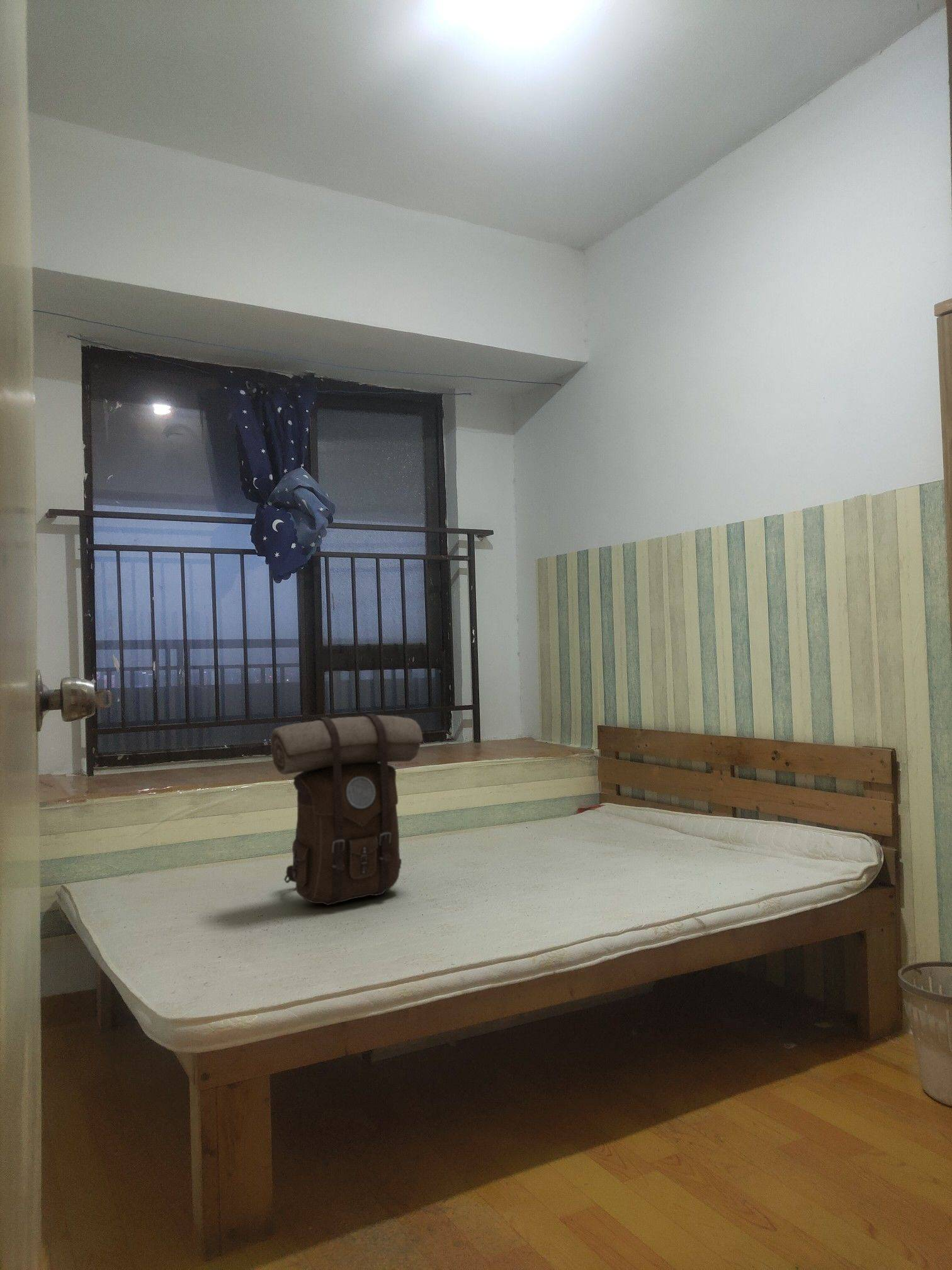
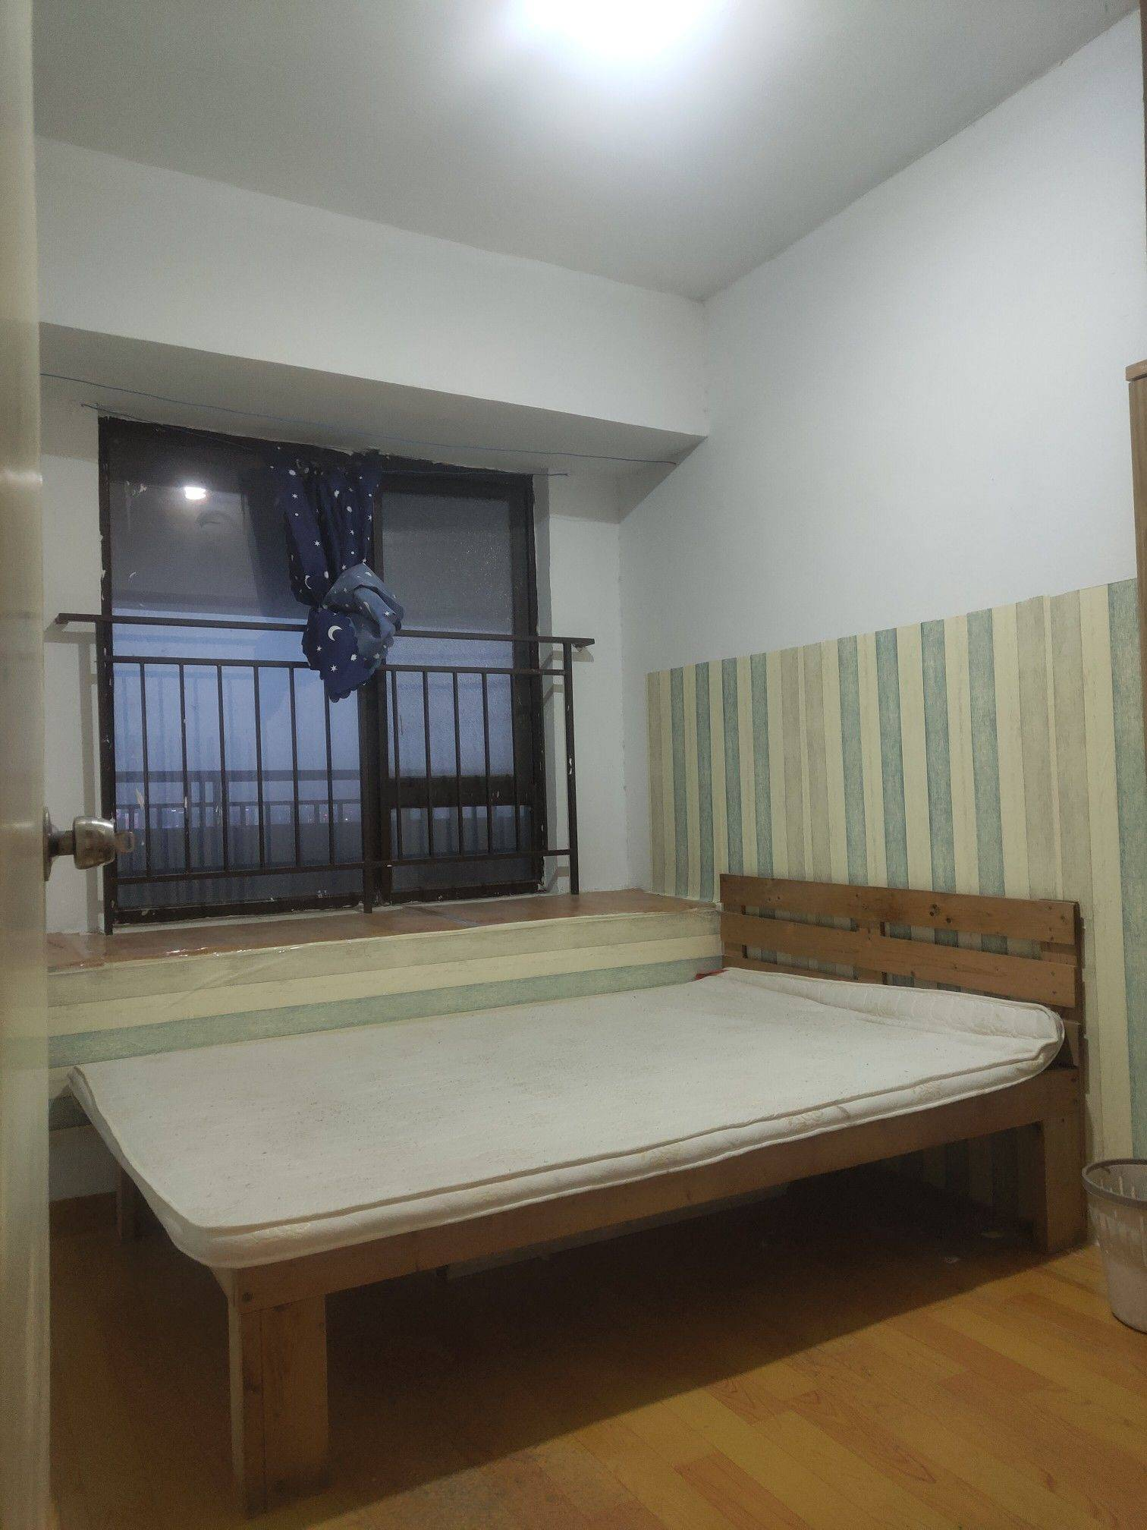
- backpack (339, 804)
